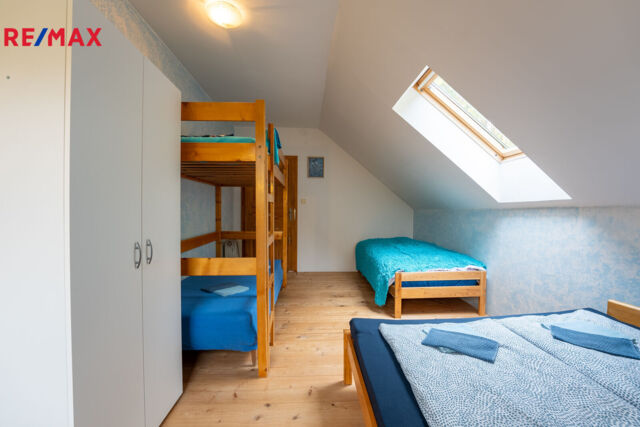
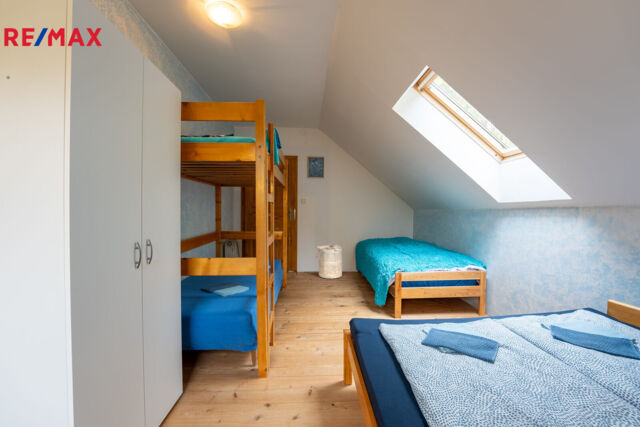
+ laundry hamper (329, 259)
